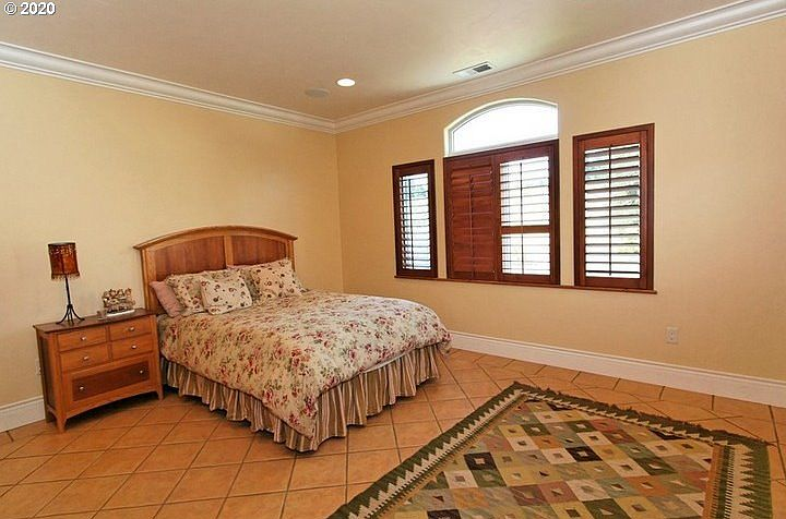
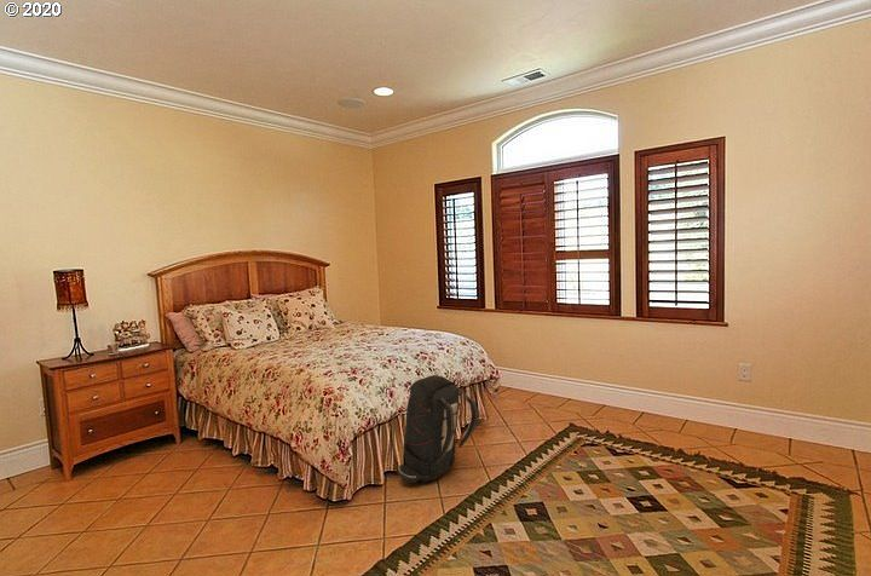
+ backpack (437, 427)
